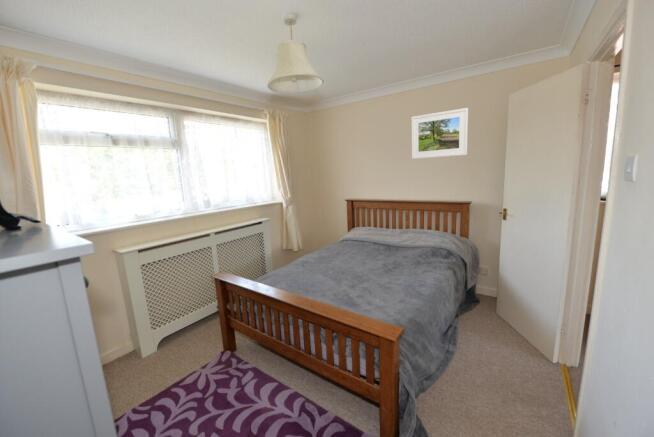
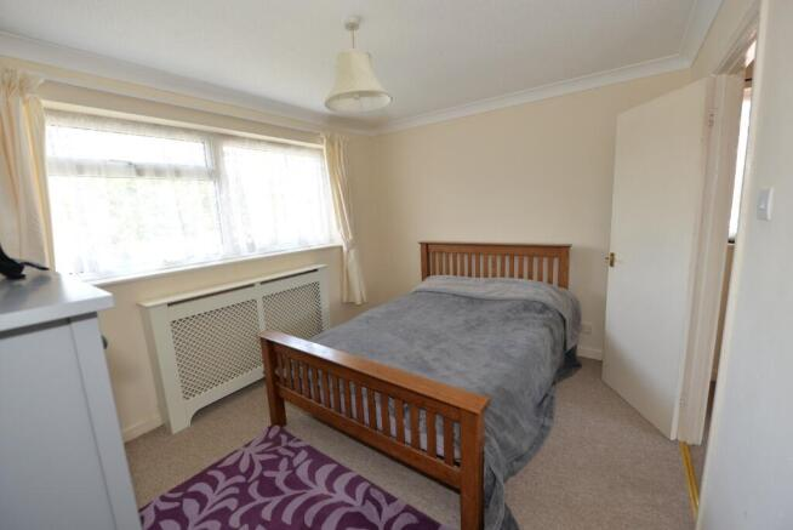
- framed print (438, 135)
